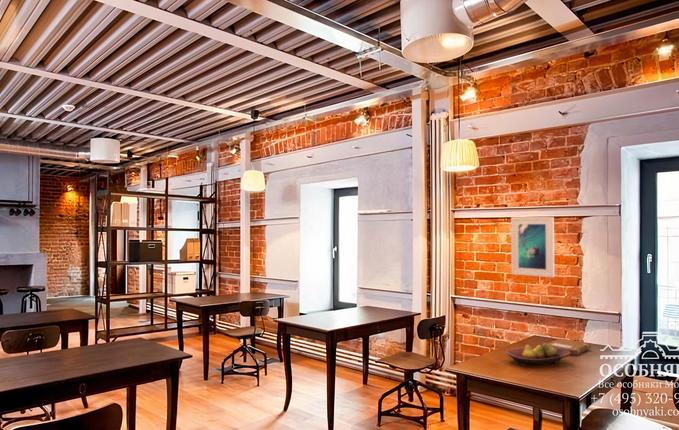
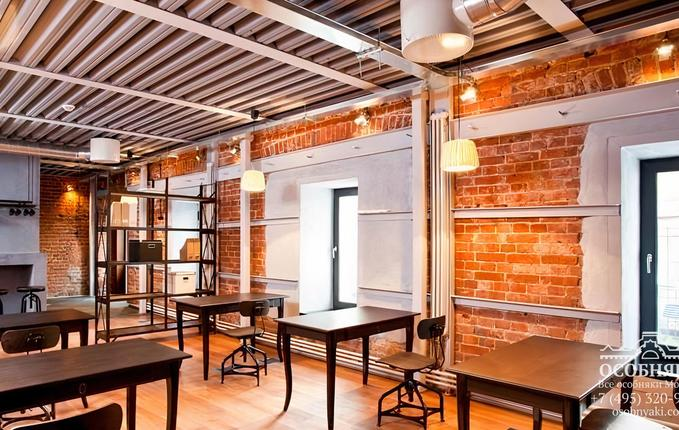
- notebook (567, 347)
- fruit bowl (537, 353)
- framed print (532, 246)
